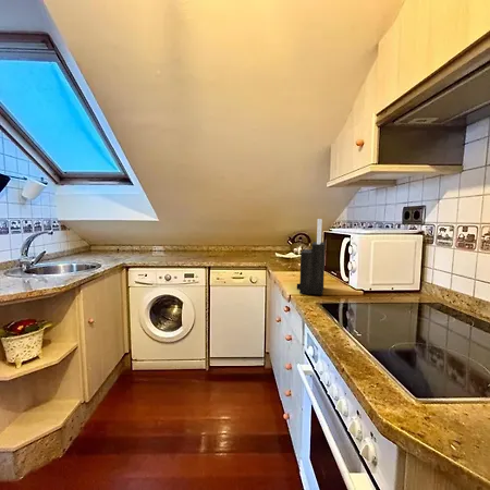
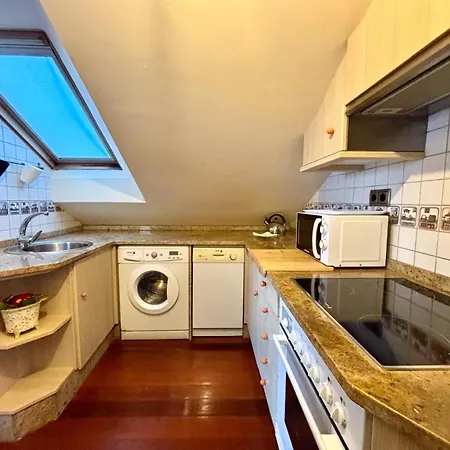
- knife block (310, 255)
